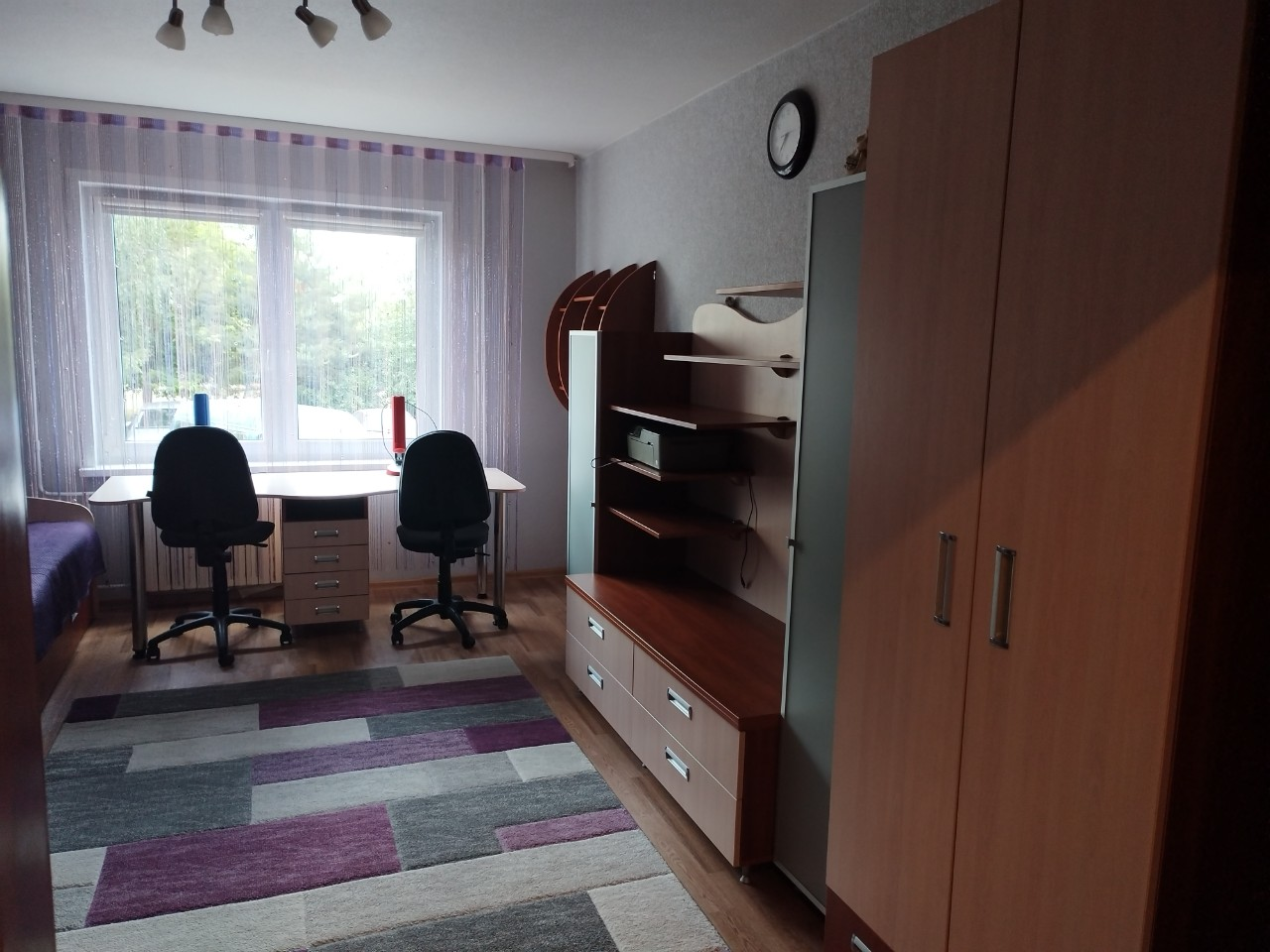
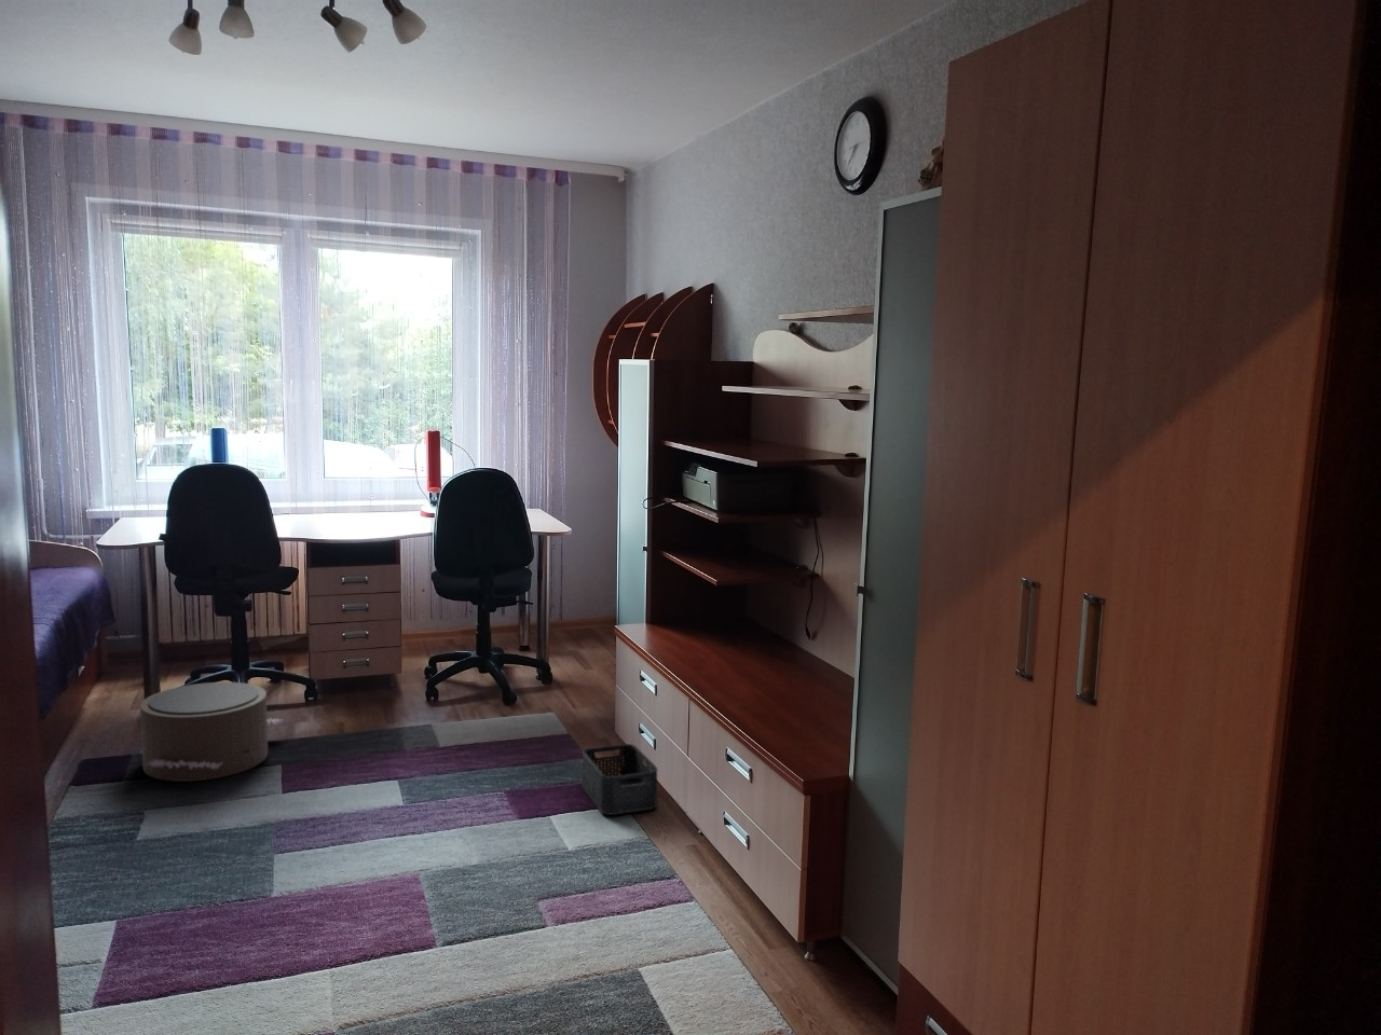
+ storage bin (619, 777)
+ pouf (213, 728)
